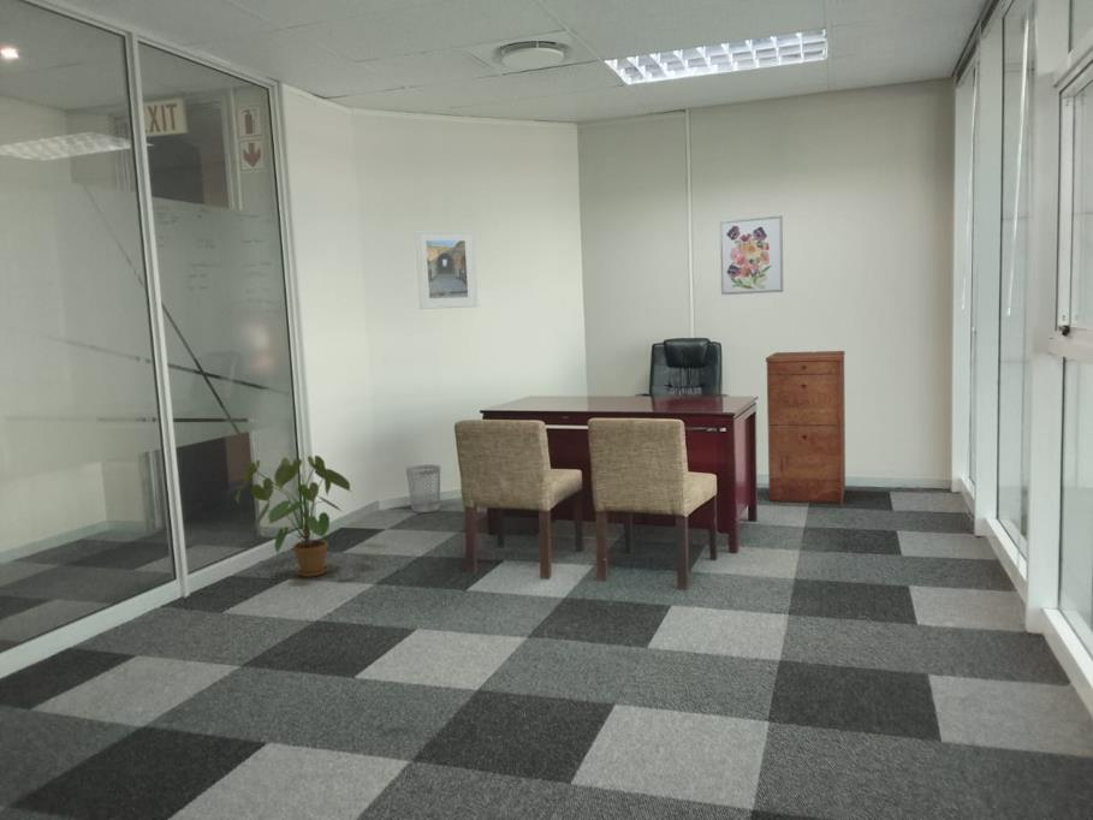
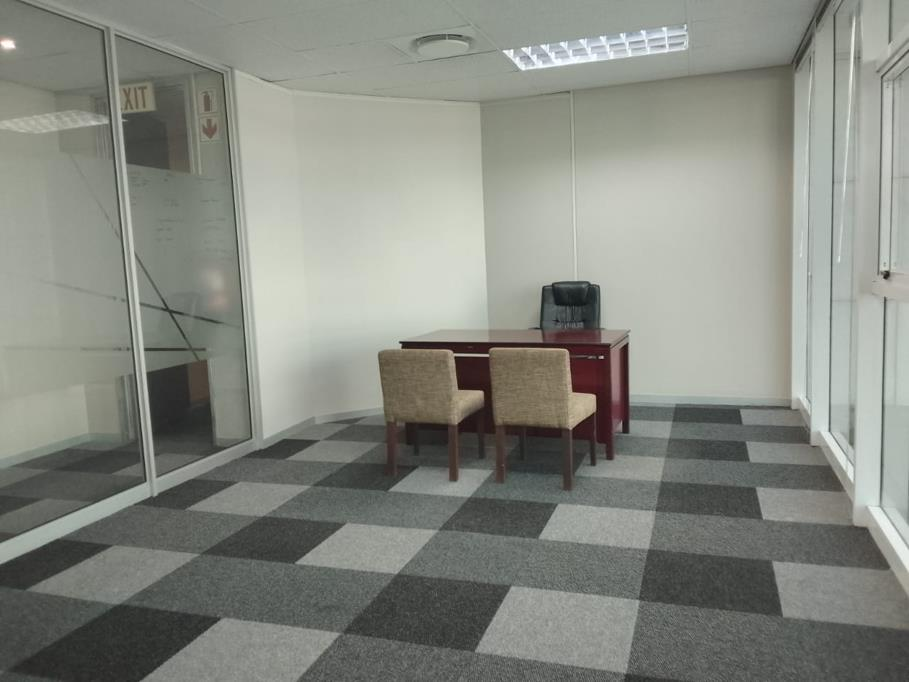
- filing cabinet (807, 424)
- wastebasket (423, 488)
- wall art (750, 256)
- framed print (446, 269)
- house plant (301, 511)
